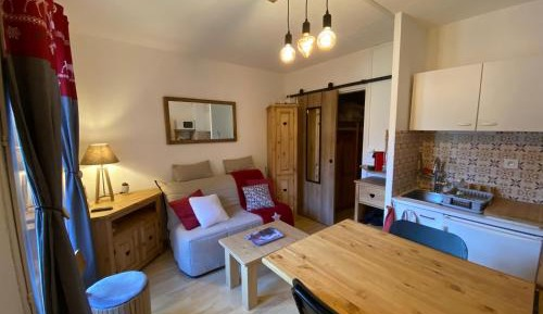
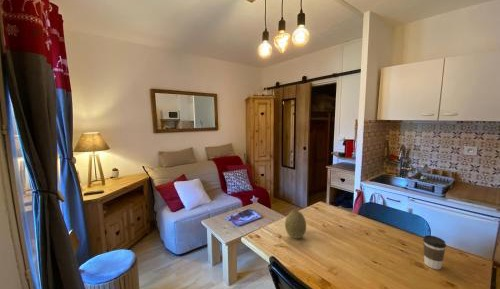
+ fruit (295, 224)
+ coffee cup (433, 252)
